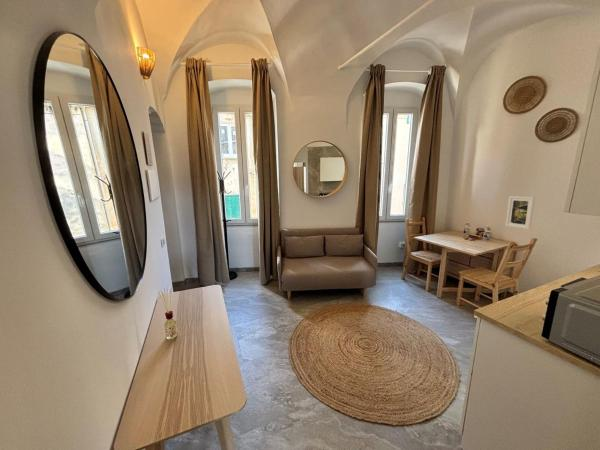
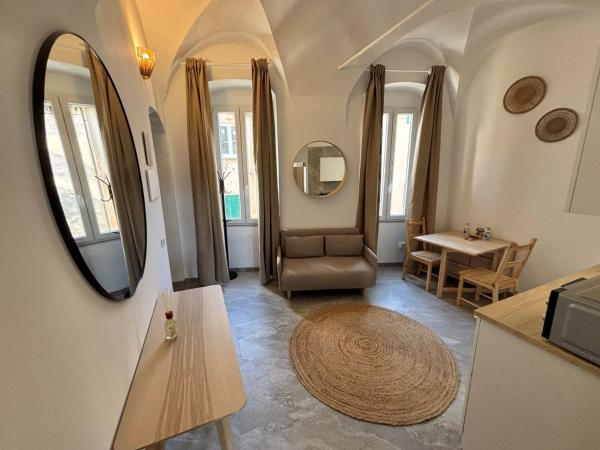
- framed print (519, 212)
